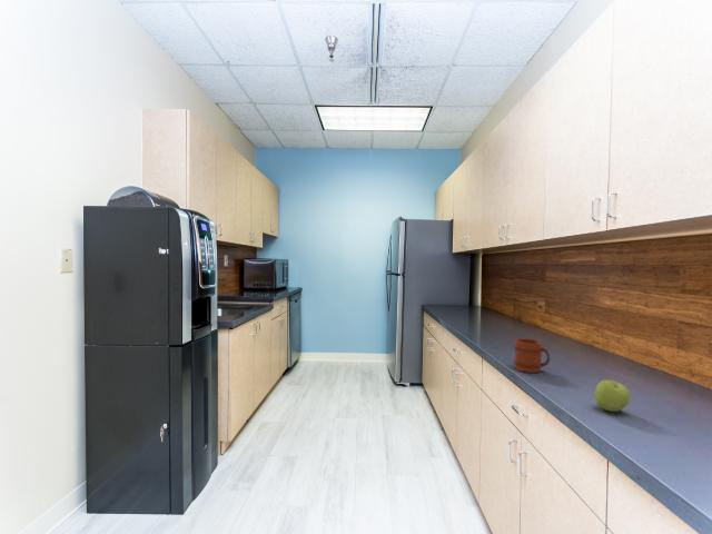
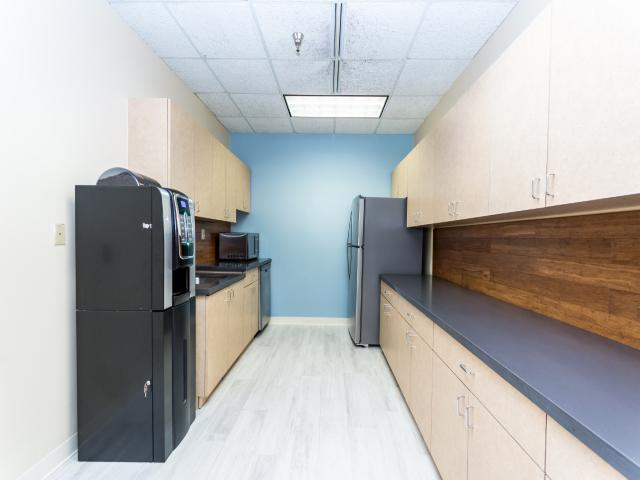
- apple (611, 395)
- mug (531, 355)
